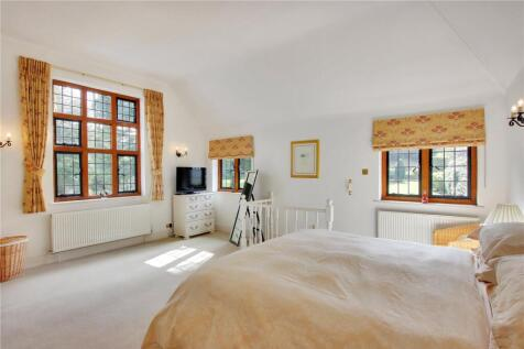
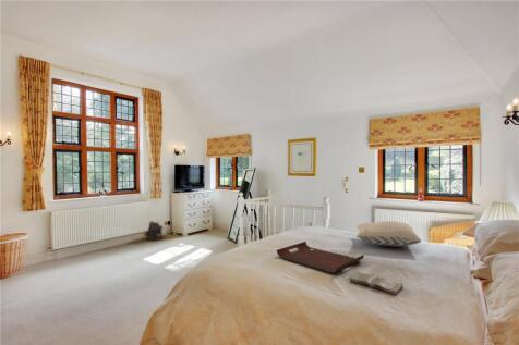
+ serving tray (318, 255)
+ backpack (153, 230)
+ diary (375, 281)
+ pillow (385, 233)
